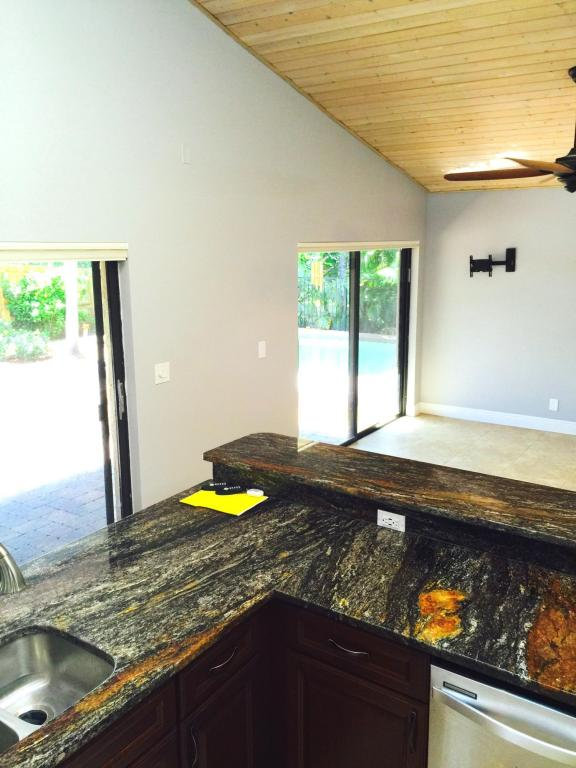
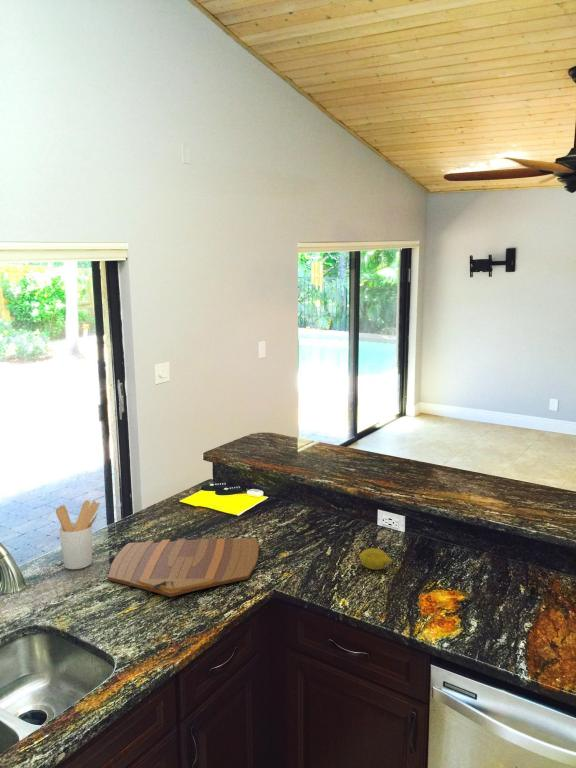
+ fruit (375, 559)
+ utensil holder (81, 532)
+ cutting board (183, 563)
